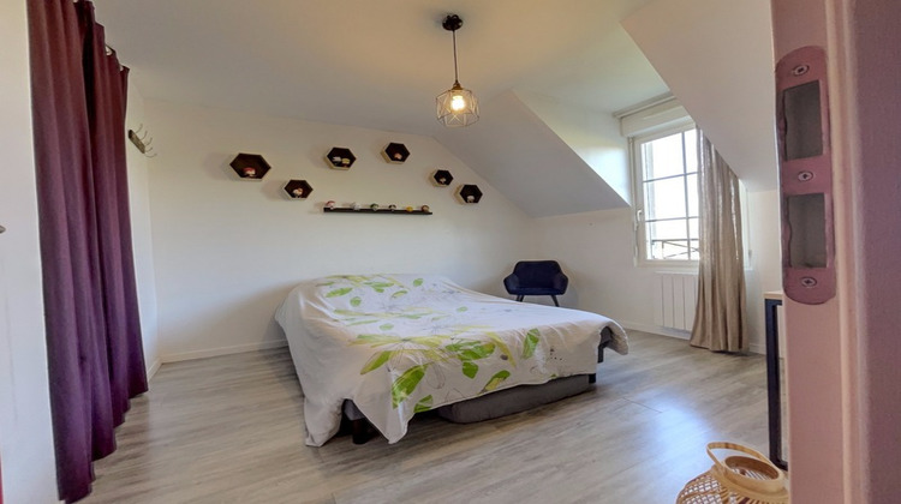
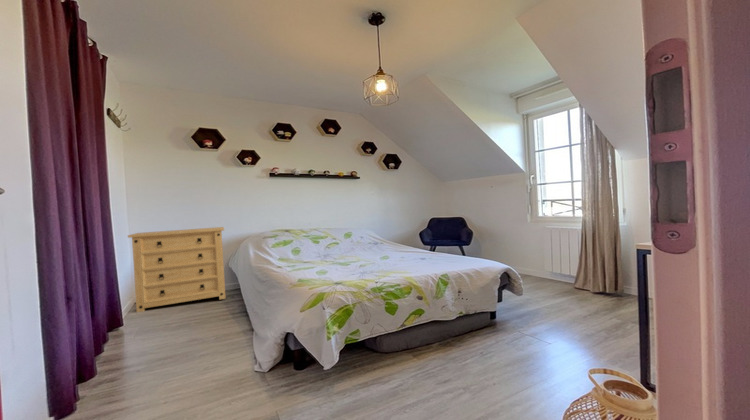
+ dresser (182, 265)
